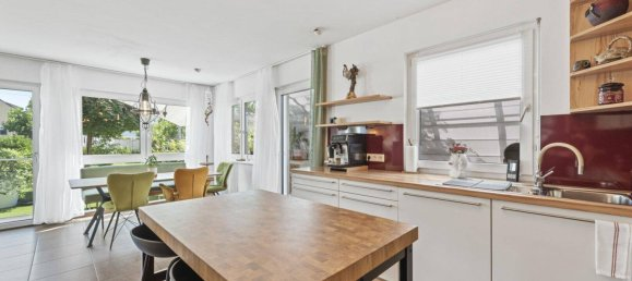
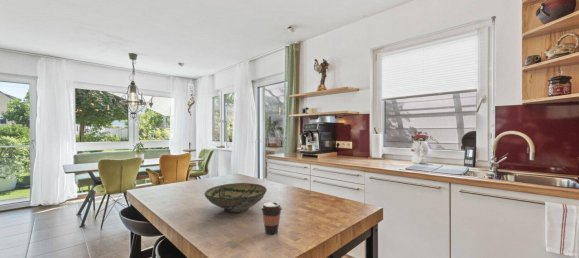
+ bowl (236, 199)
+ coffee cup (271, 218)
